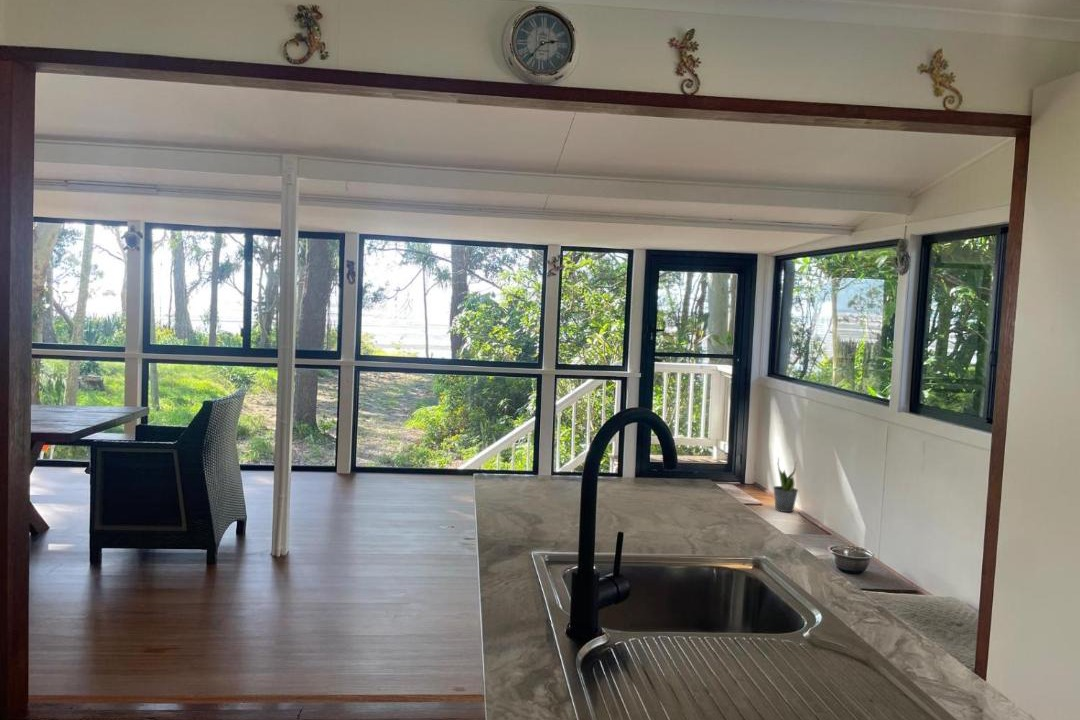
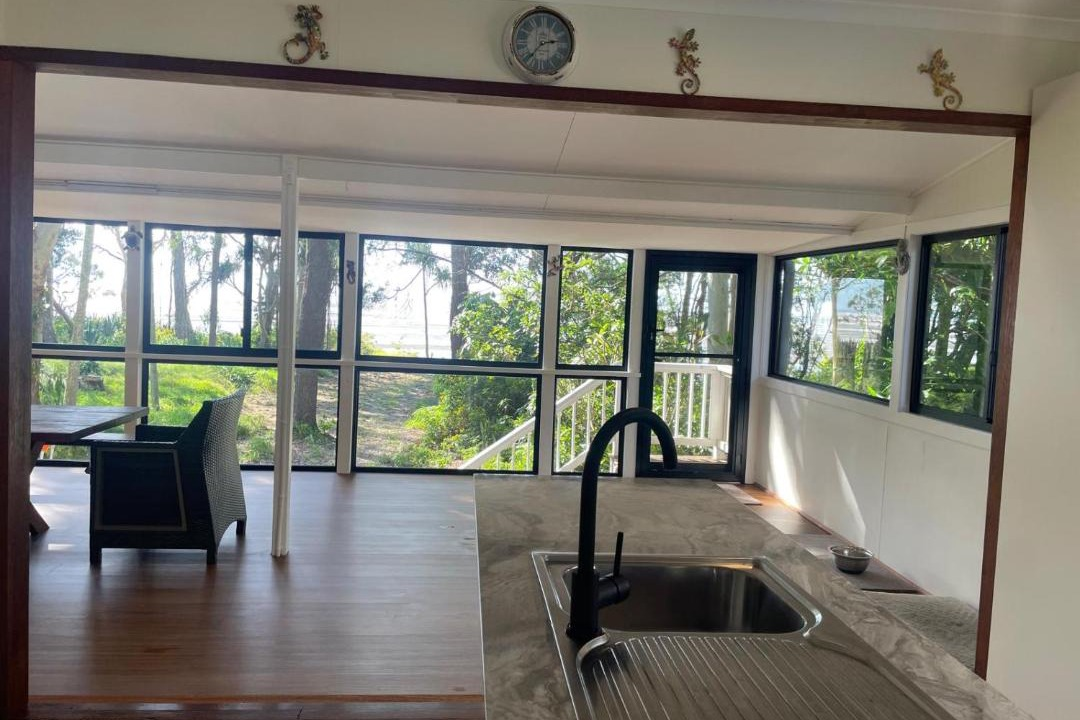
- potted plant (785, 483)
